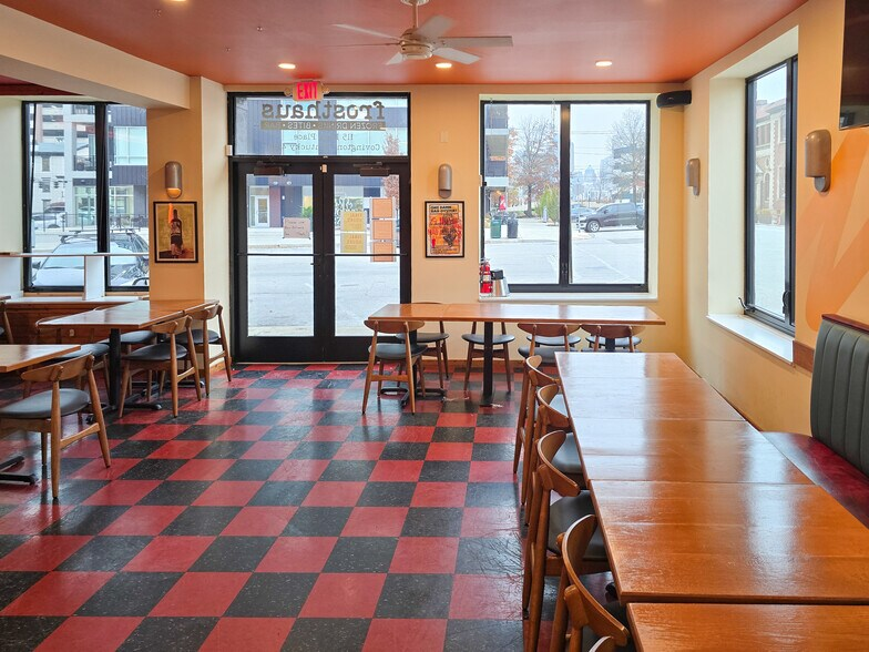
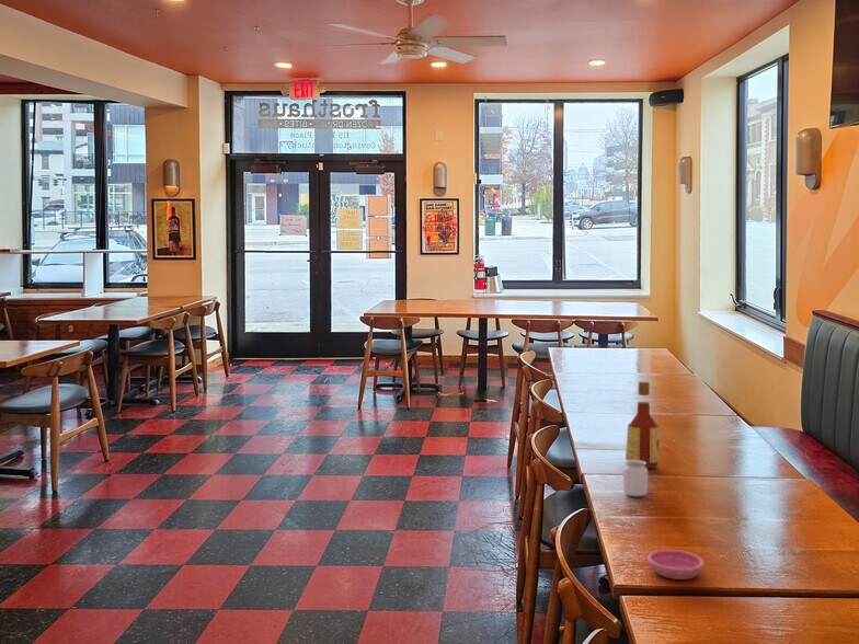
+ bottle (643, 424)
+ saucer (675, 565)
+ candle (634, 476)
